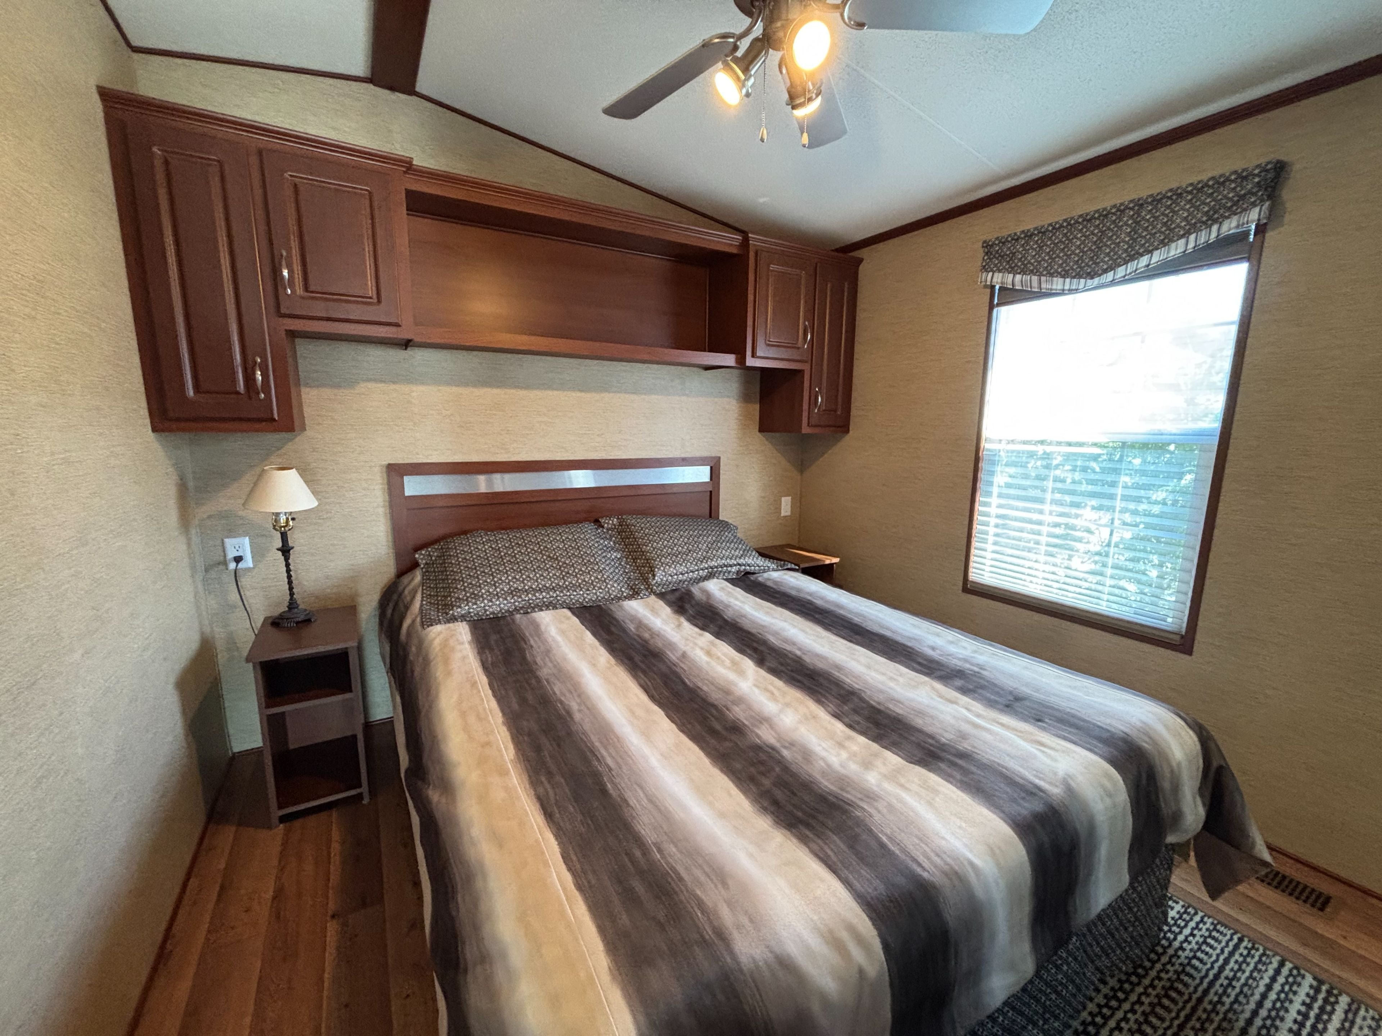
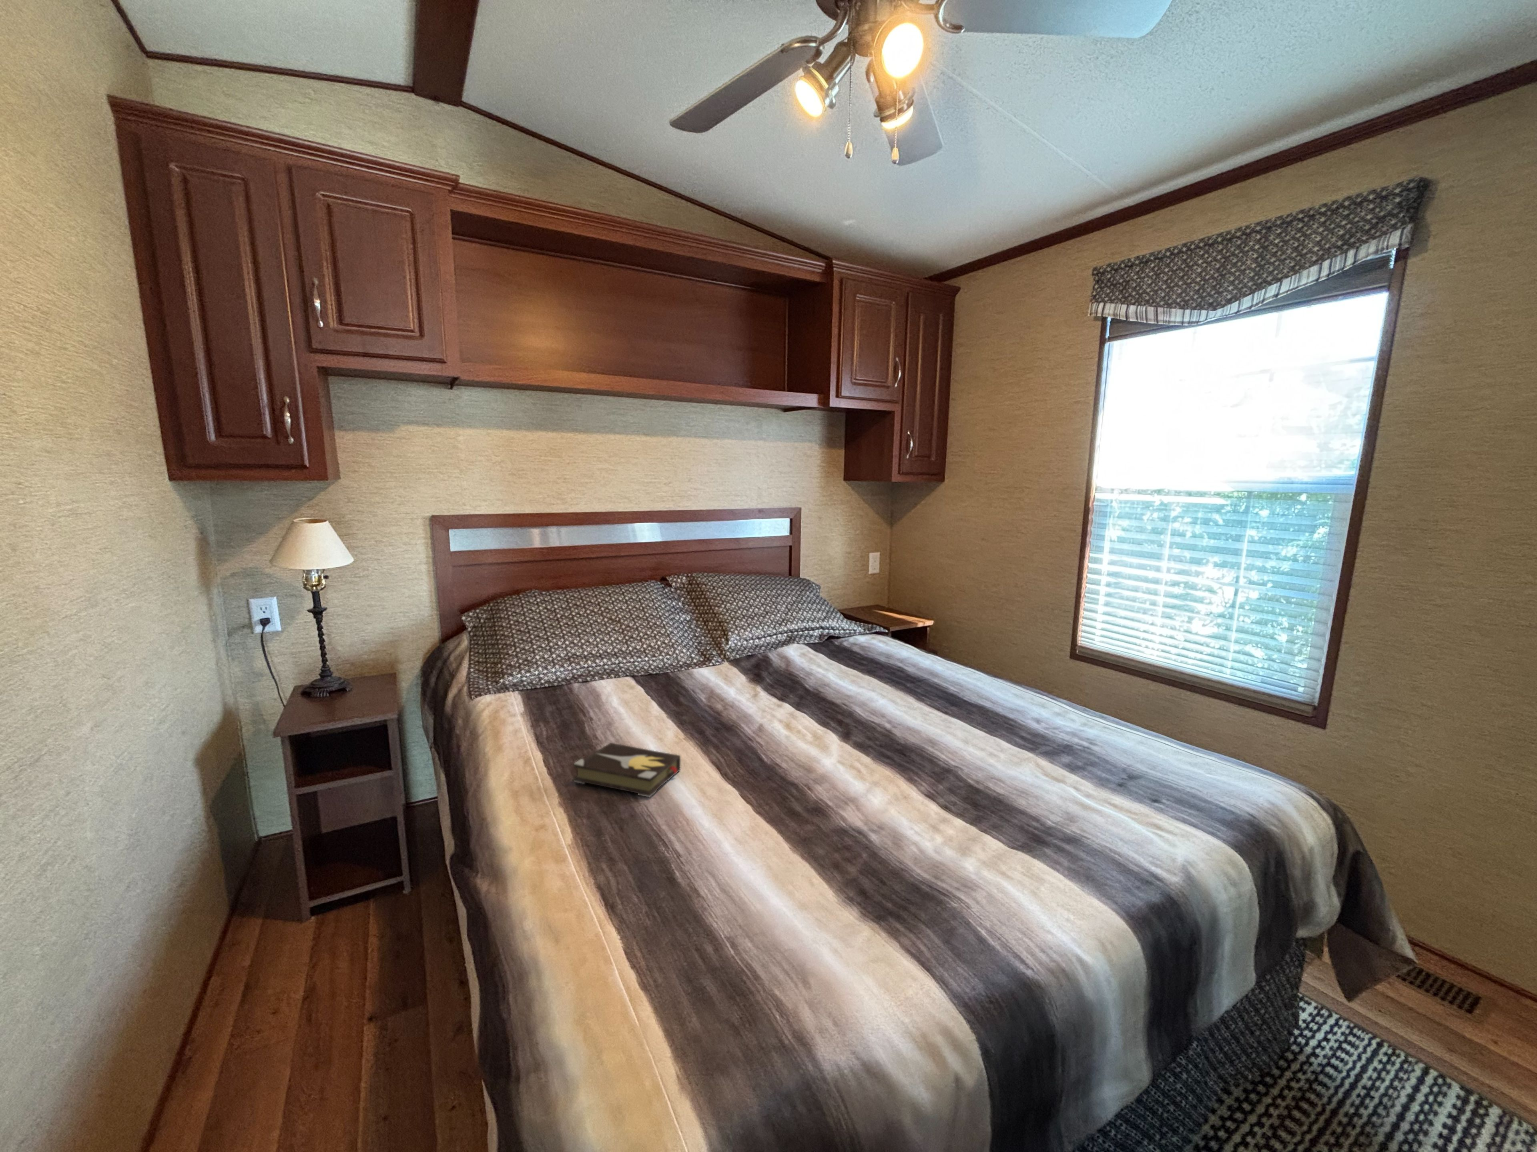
+ hardback book (628, 766)
